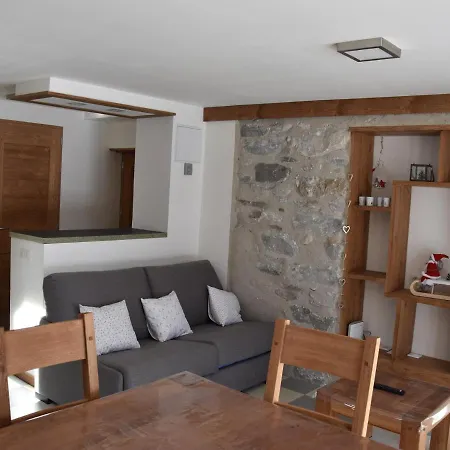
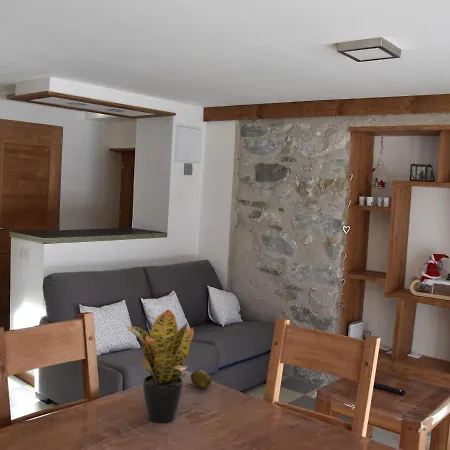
+ fruit (200, 379)
+ potted plant (162, 363)
